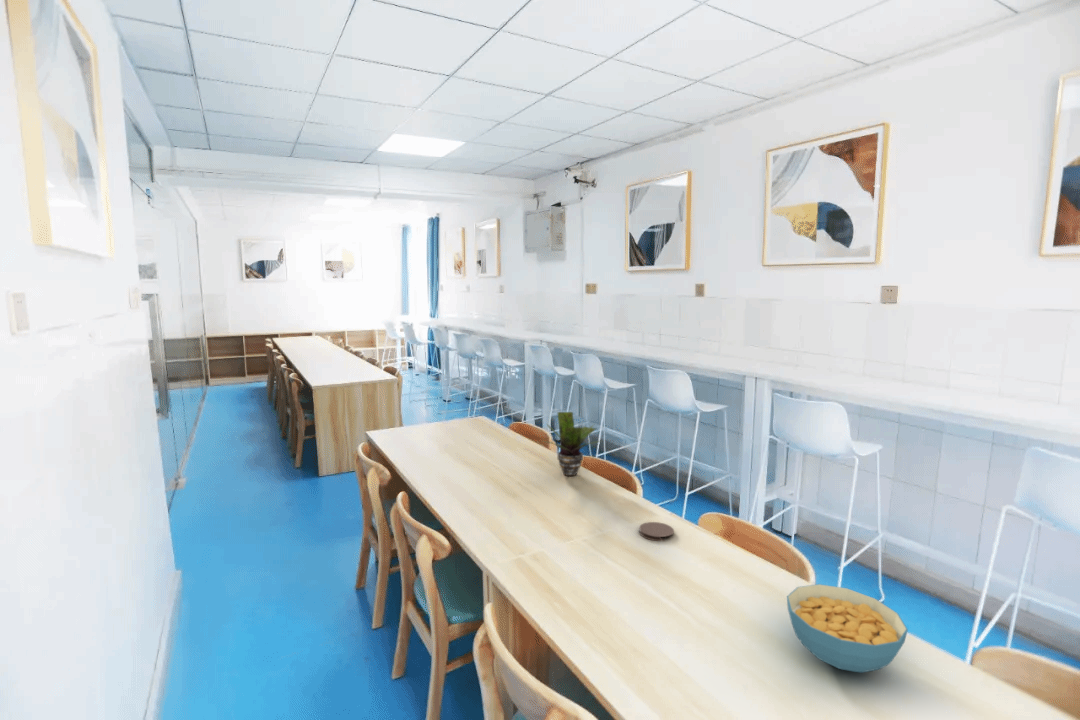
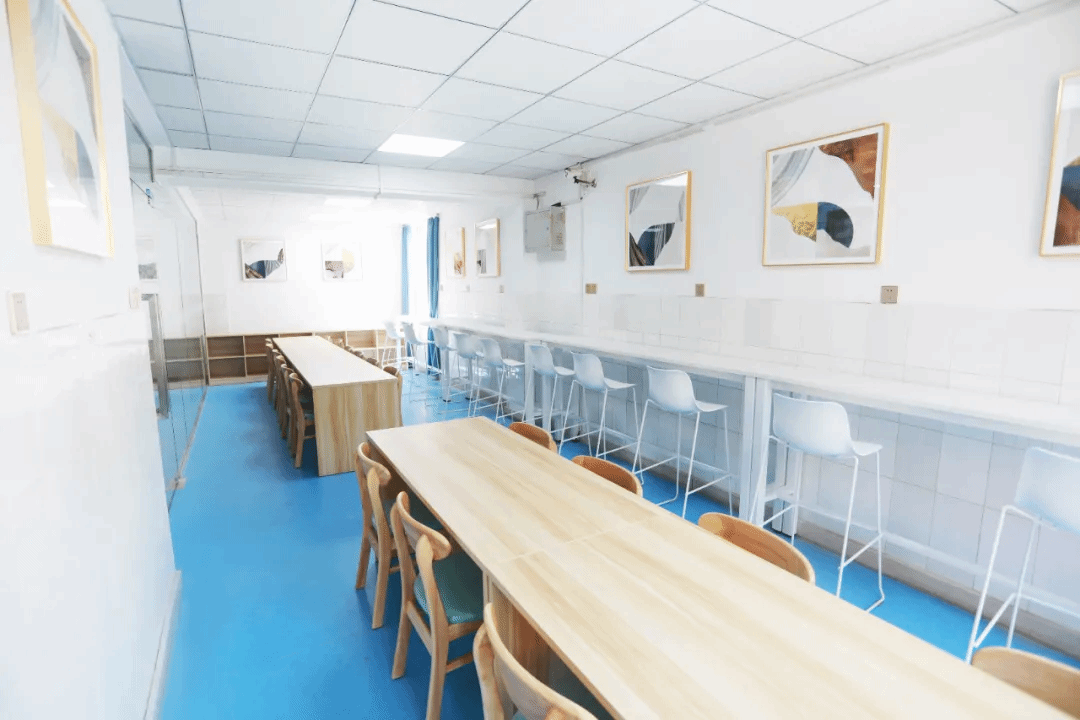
- coaster (656, 531)
- cereal bowl (842, 635)
- potted plant (568, 446)
